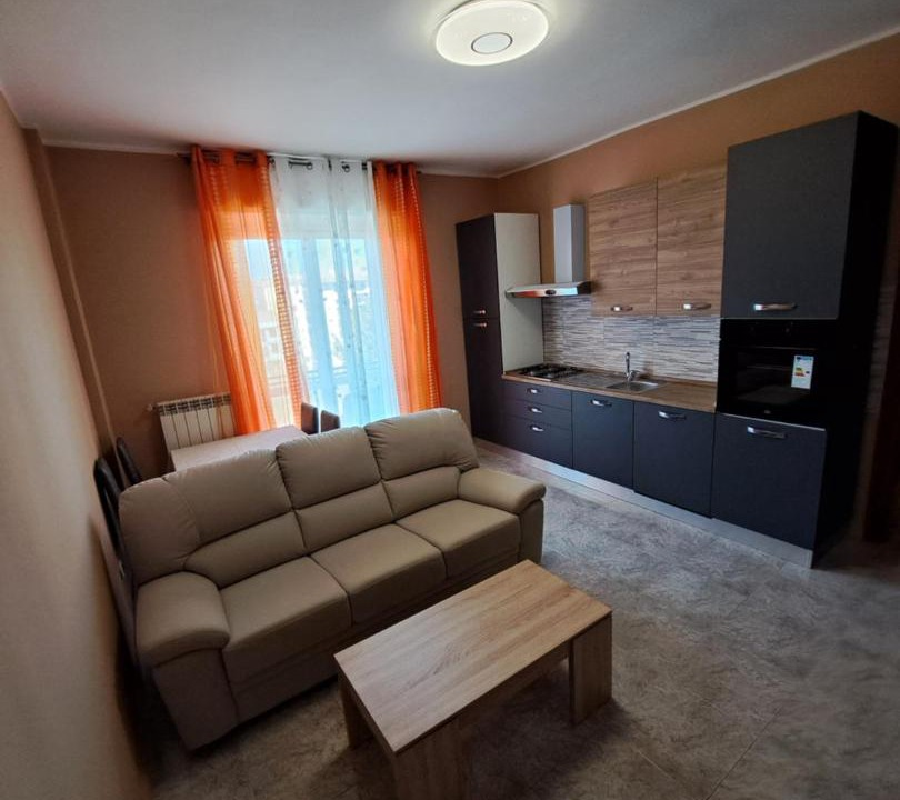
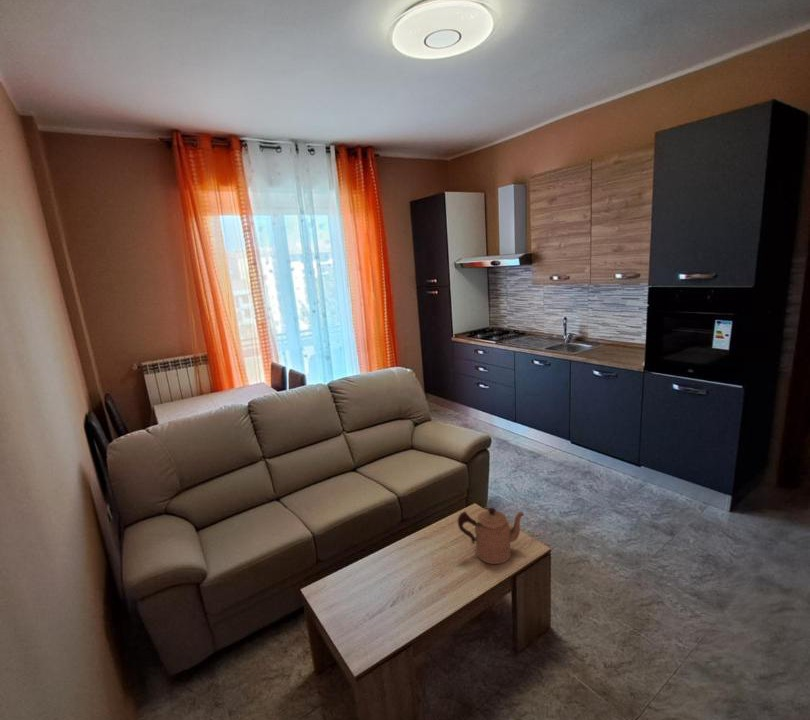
+ coffeepot (491, 529)
